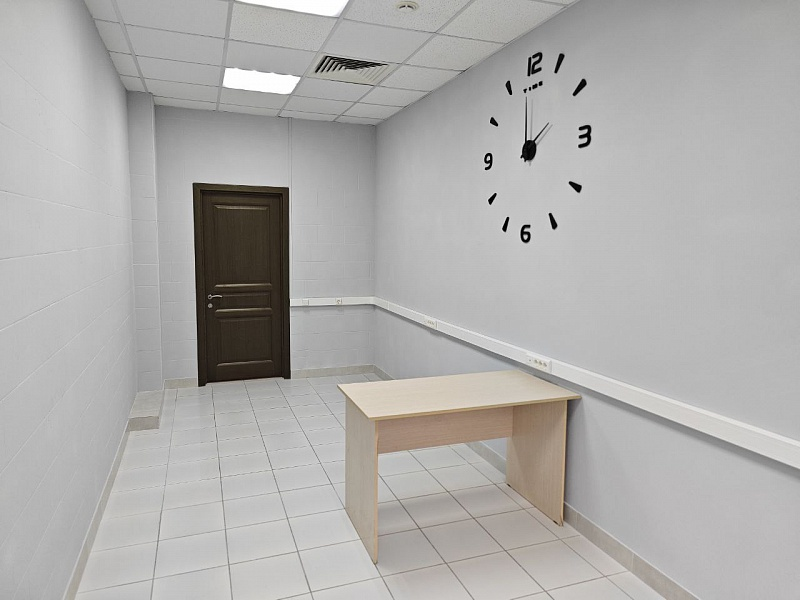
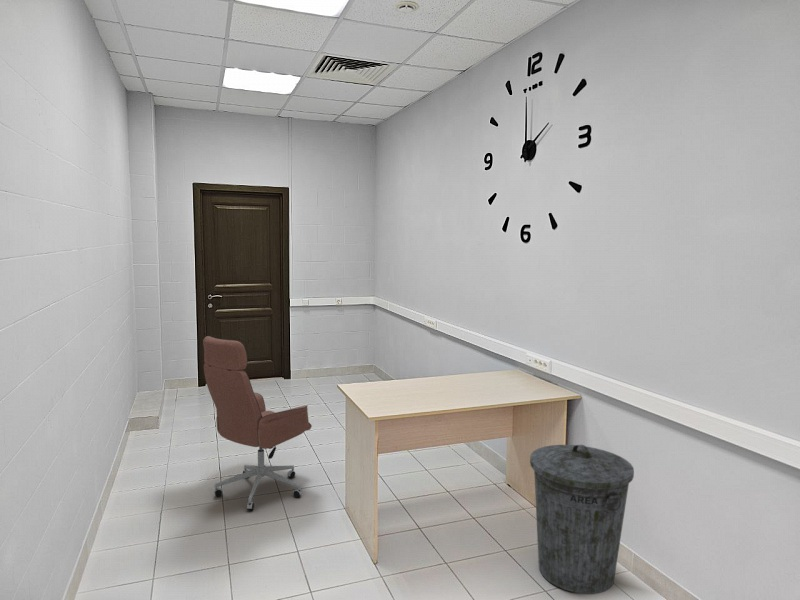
+ trash can (578, 509)
+ office chair (256, 413)
